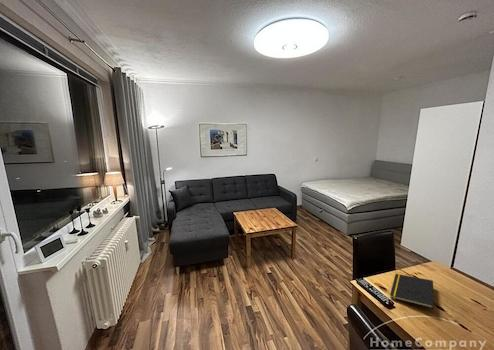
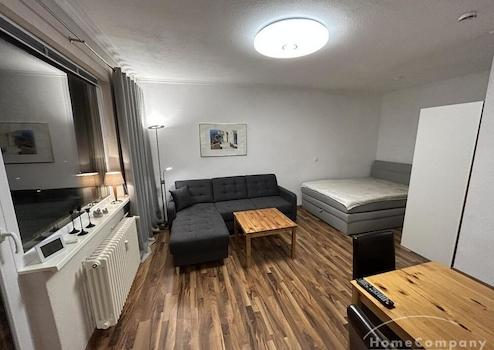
- notepad (412, 288)
